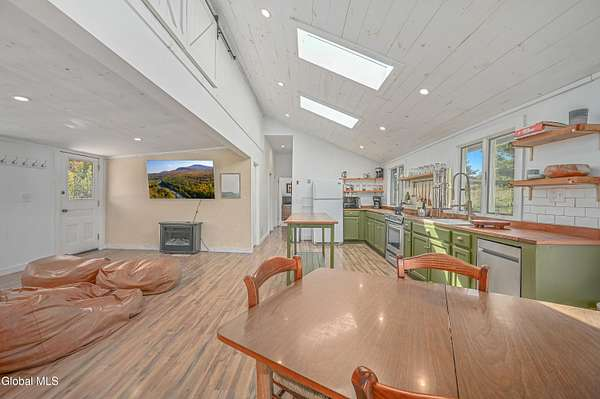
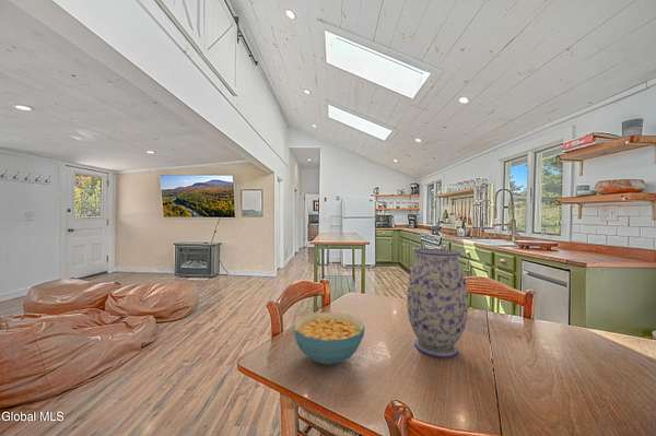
+ cereal bowl (328, 341)
+ vase (436, 299)
